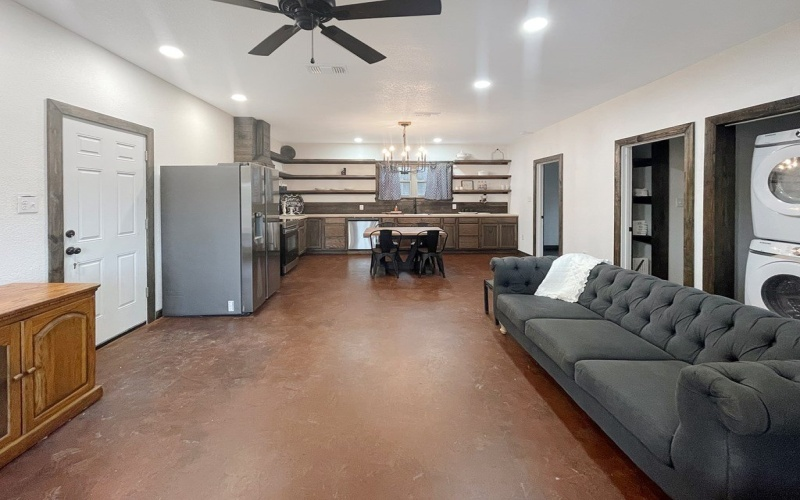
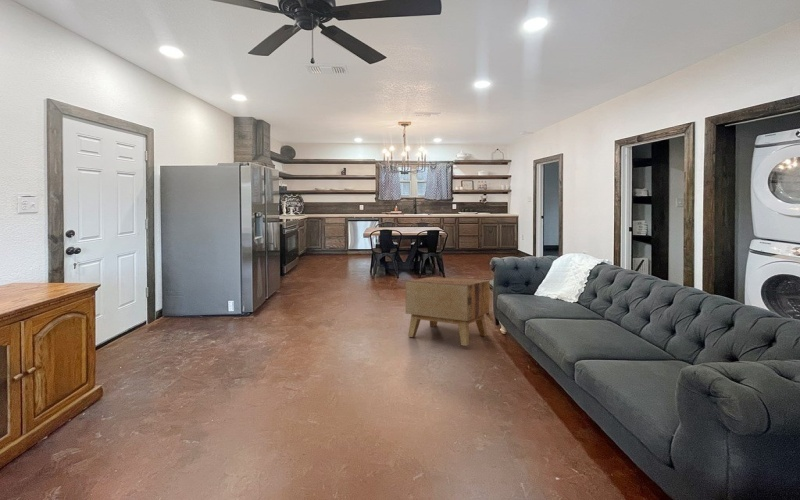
+ side table (448, 308)
